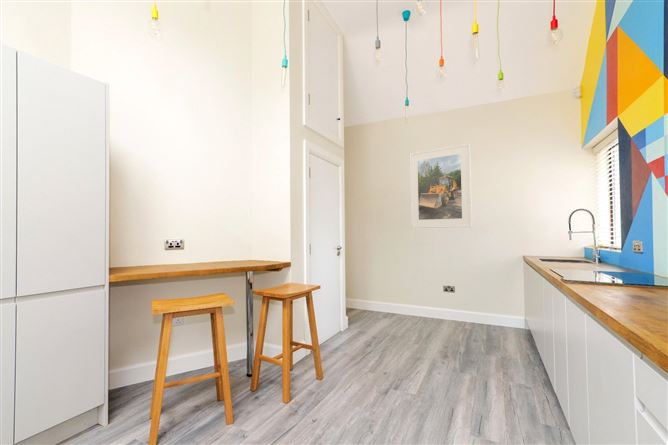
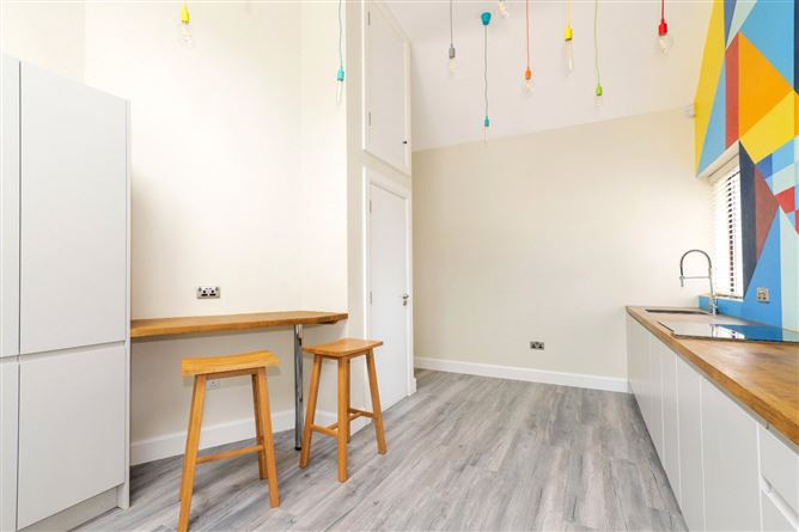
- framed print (438, 188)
